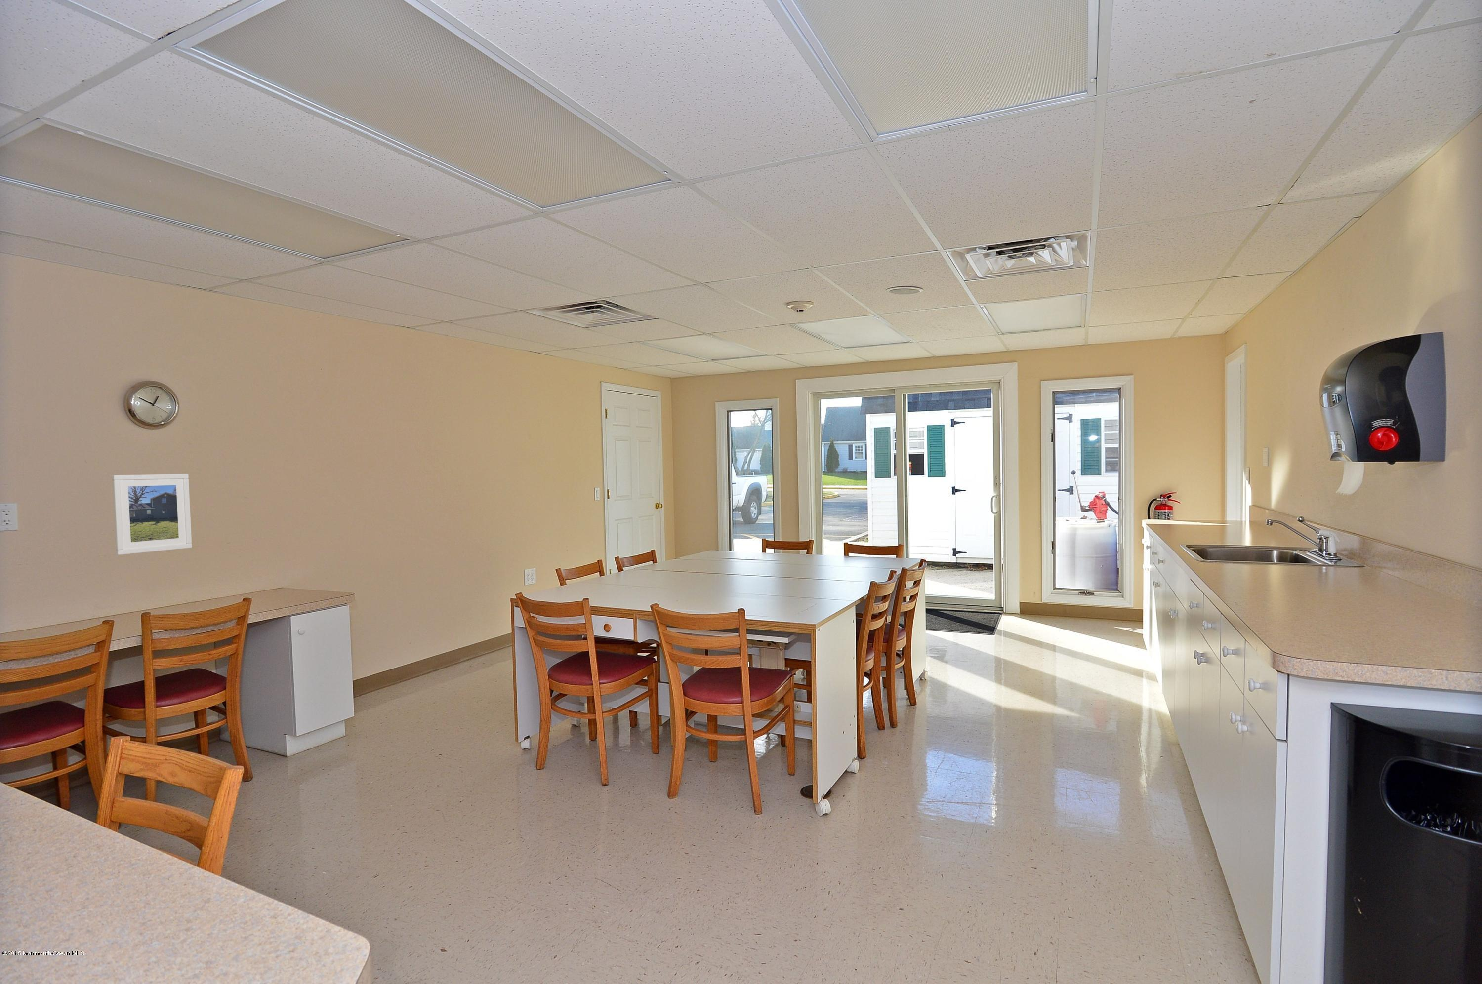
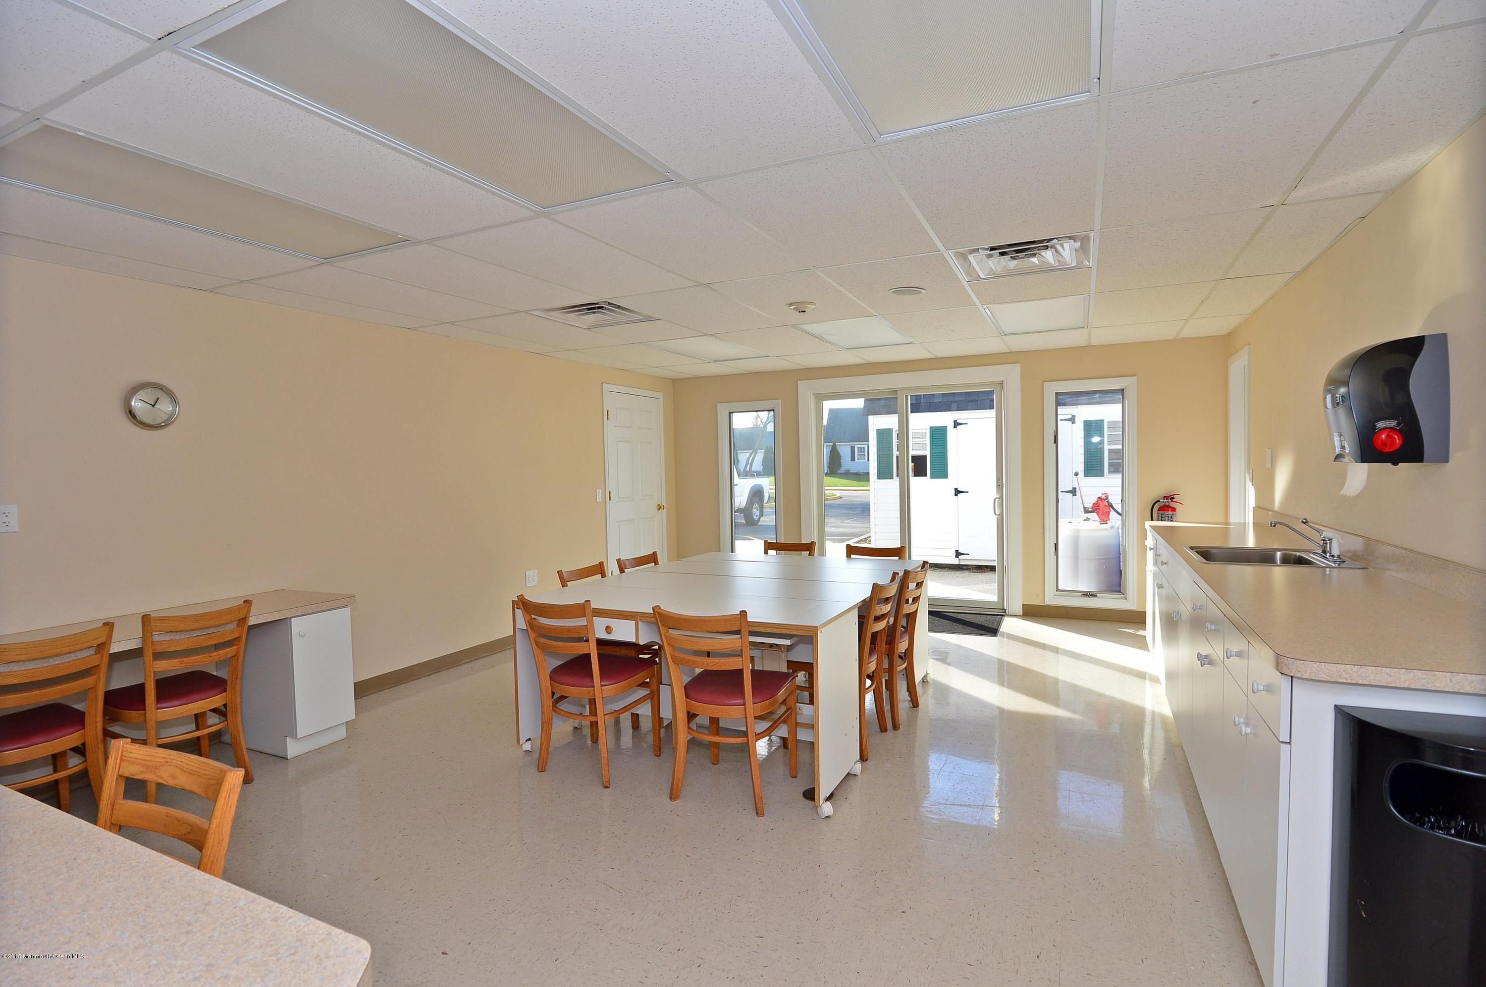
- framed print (153, 513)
